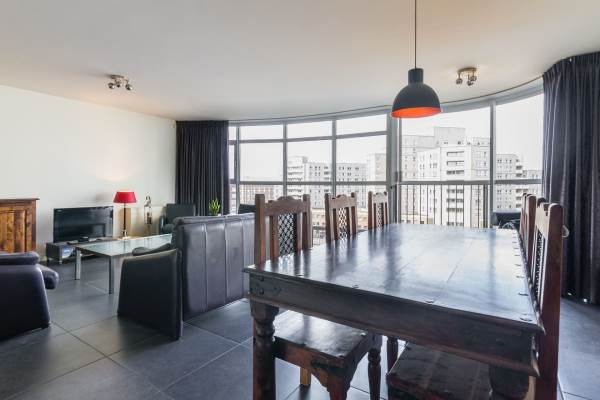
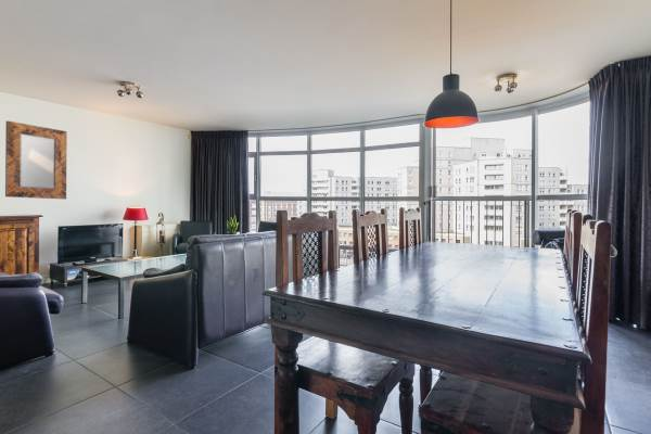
+ home mirror (37, 162)
